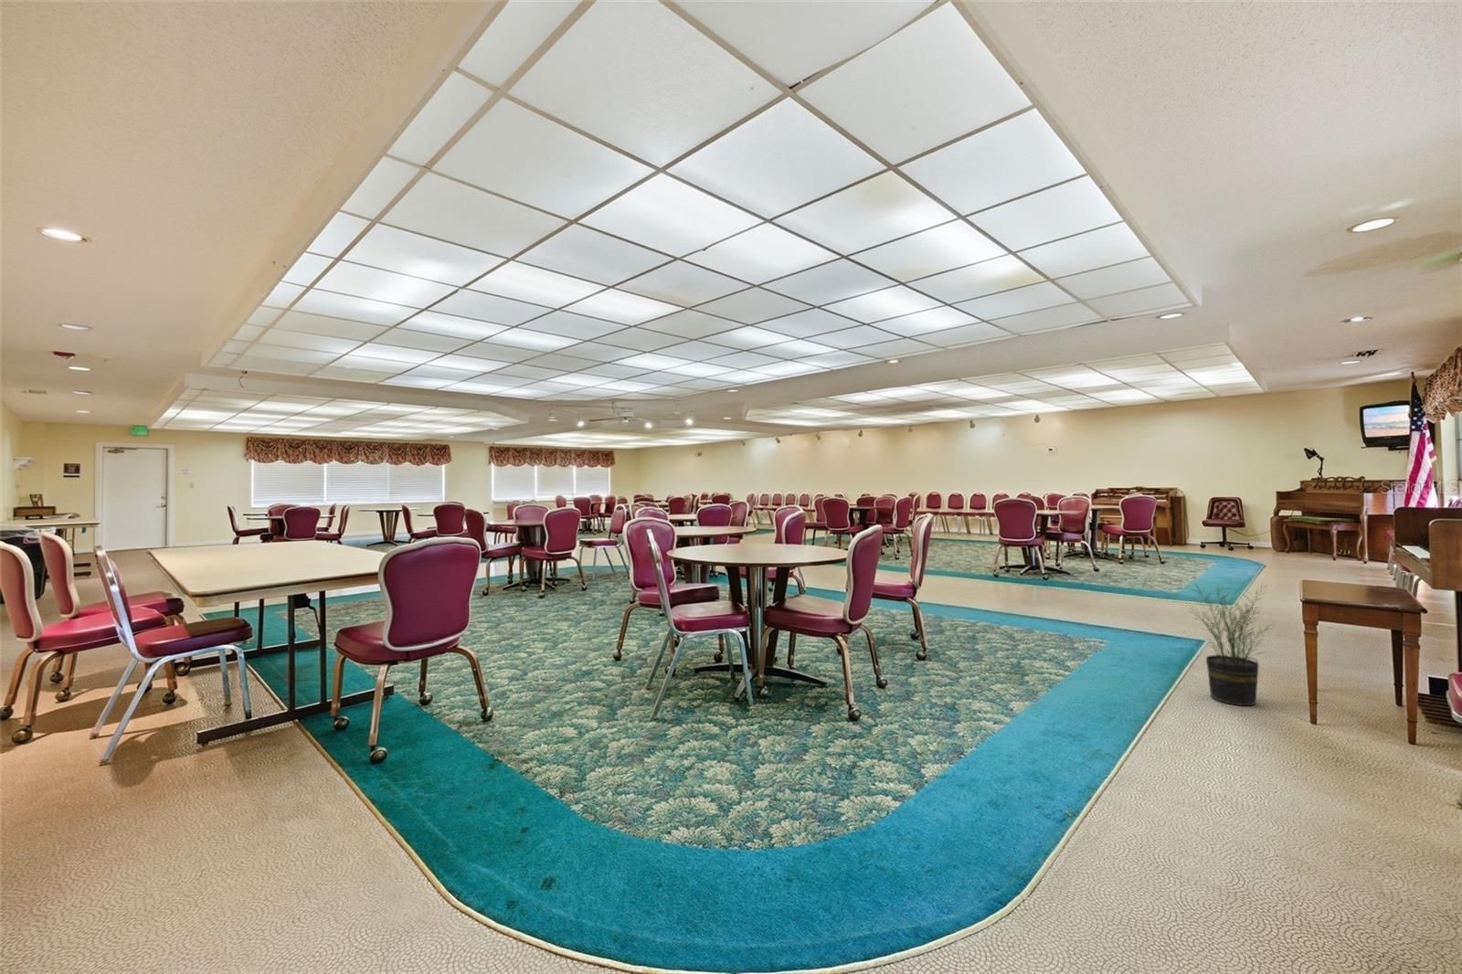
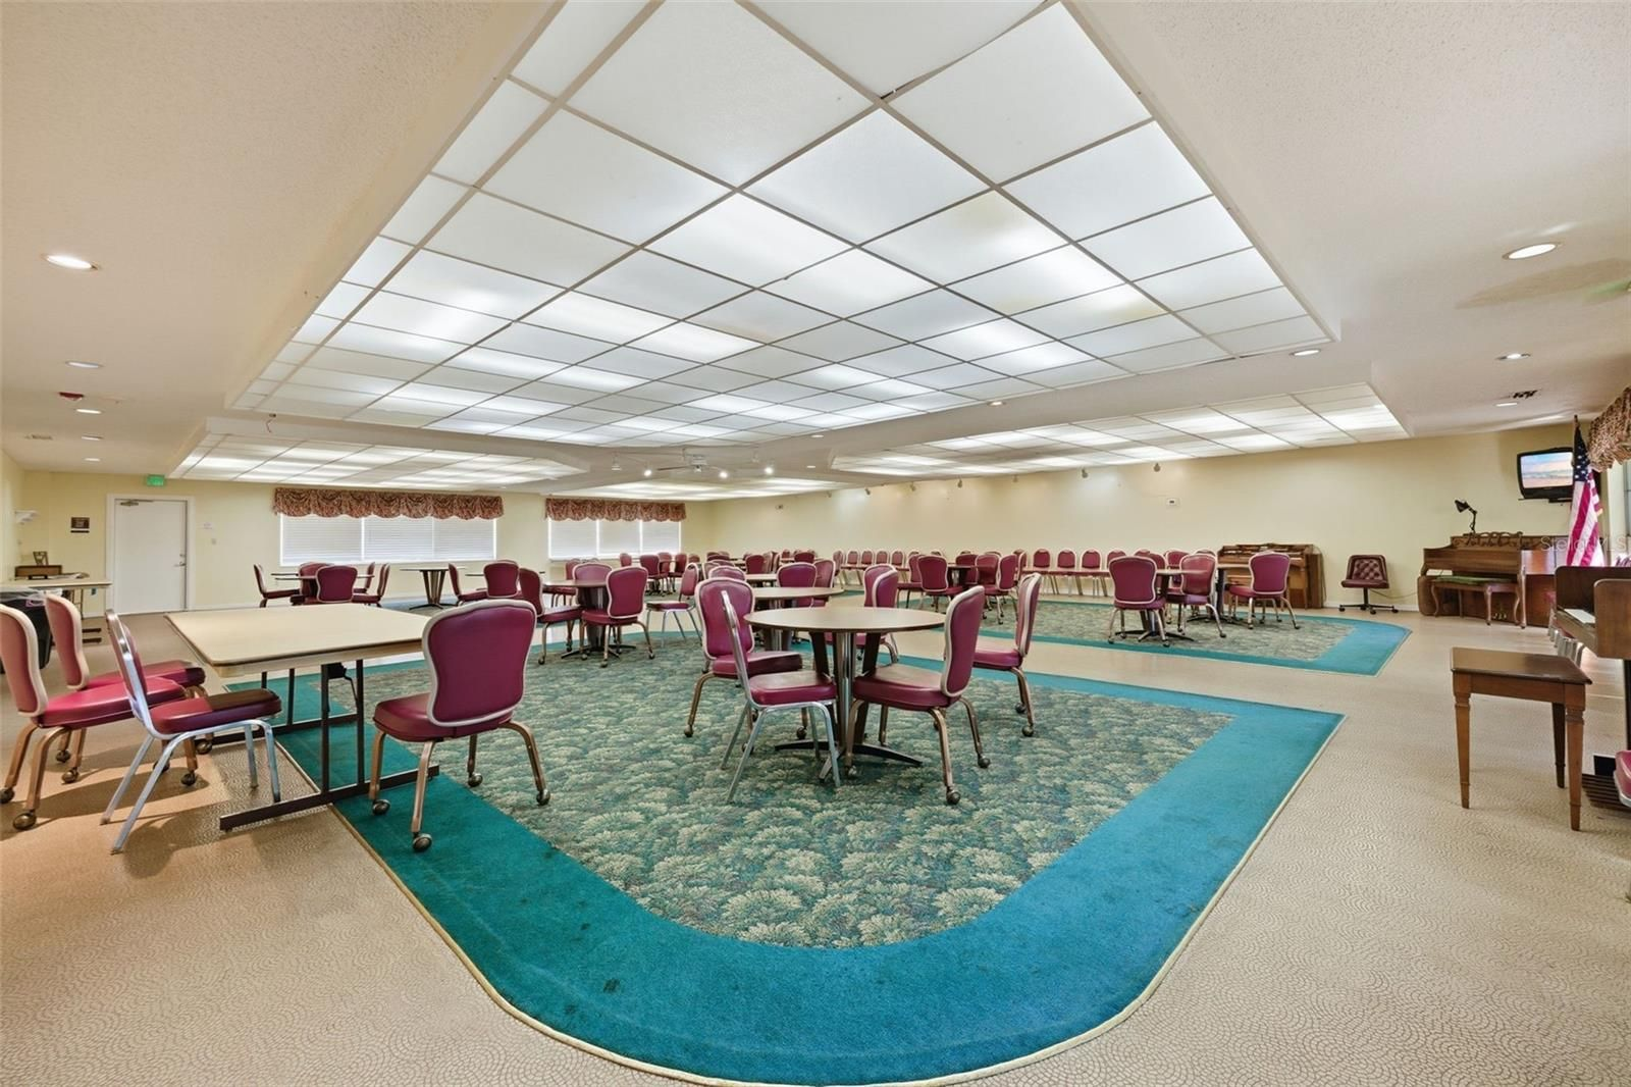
- potted plant (1227, 640)
